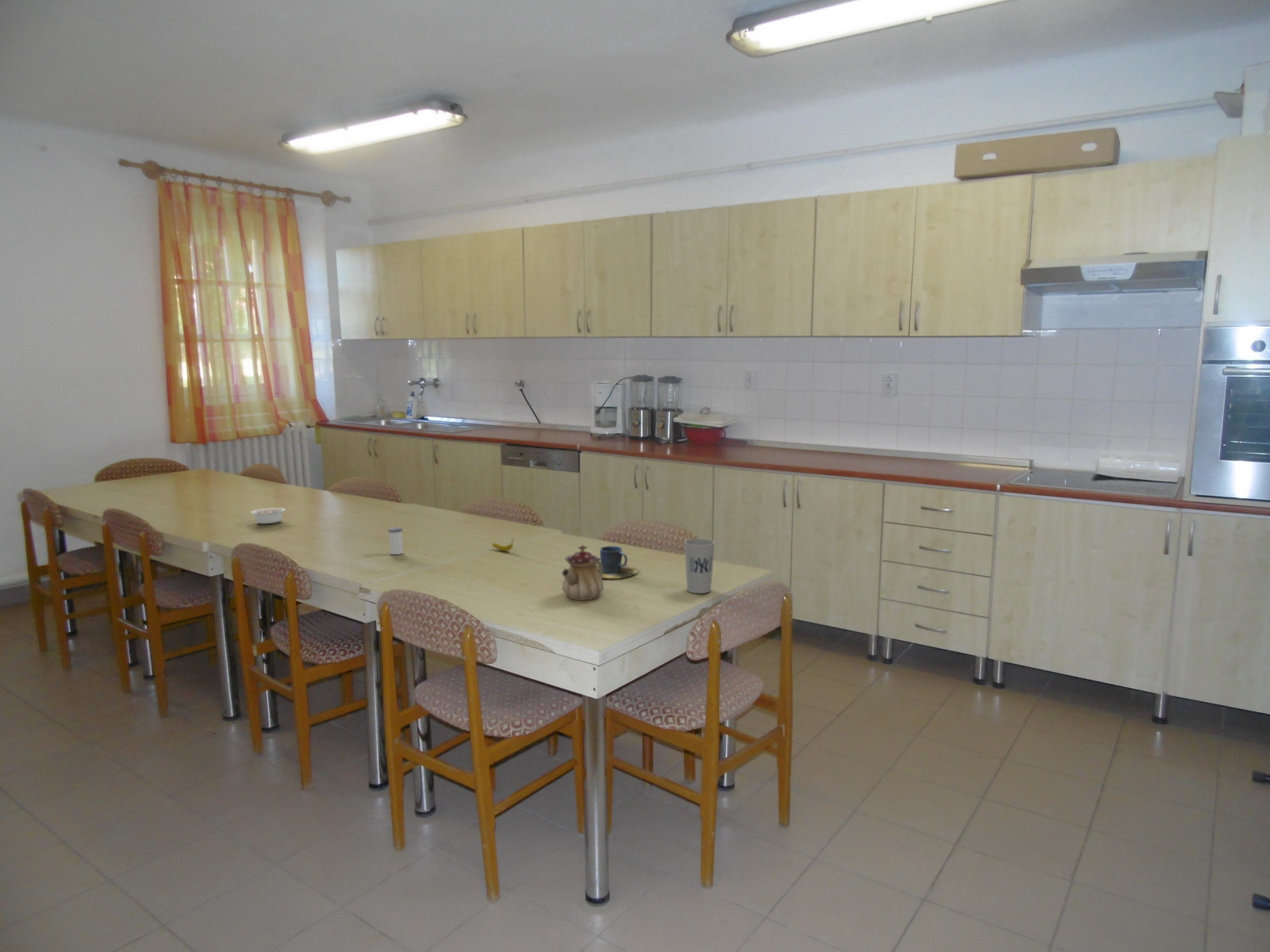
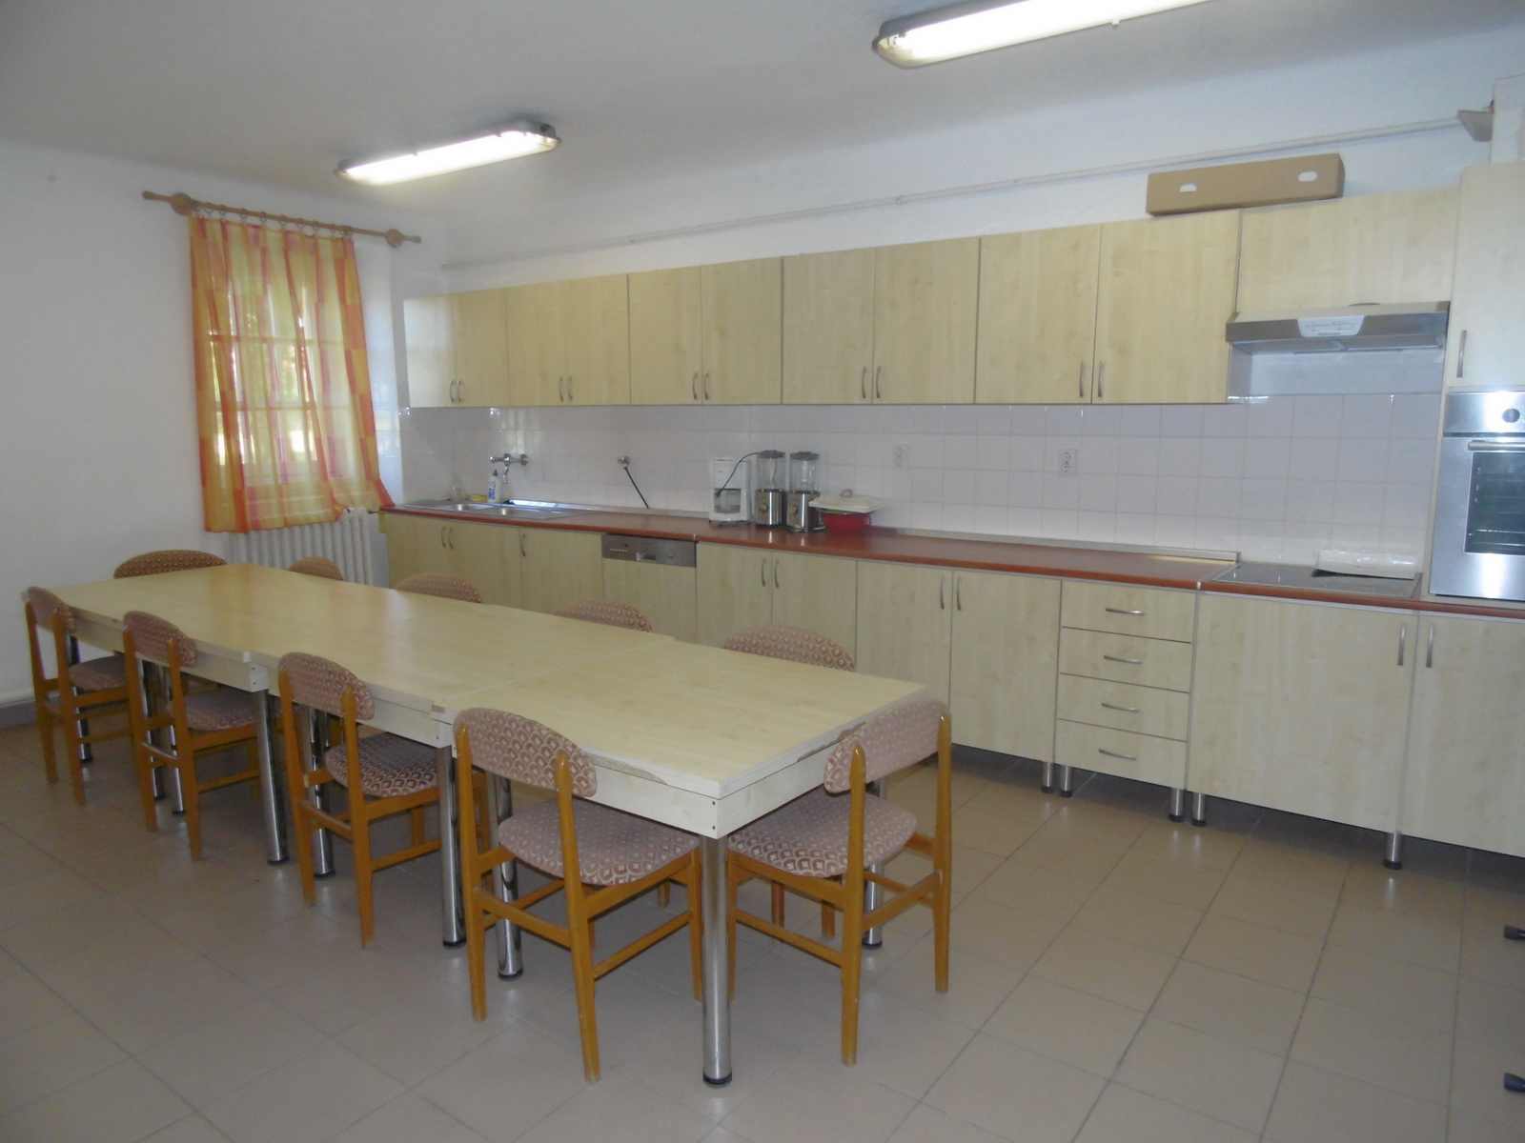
- fruit (502, 545)
- salt shaker (395, 540)
- cup (610, 559)
- teapot (584, 570)
- cup (698, 566)
- legume (269, 515)
